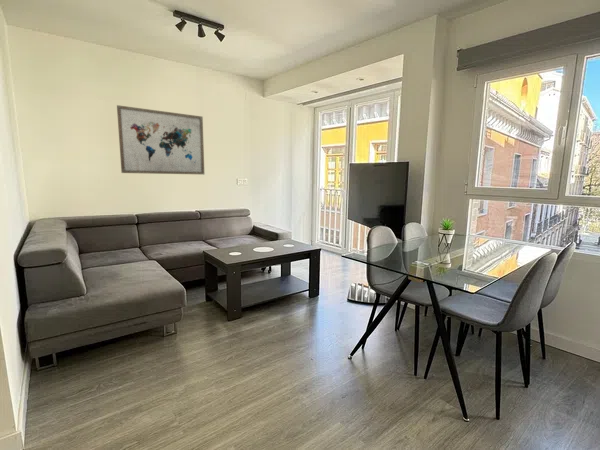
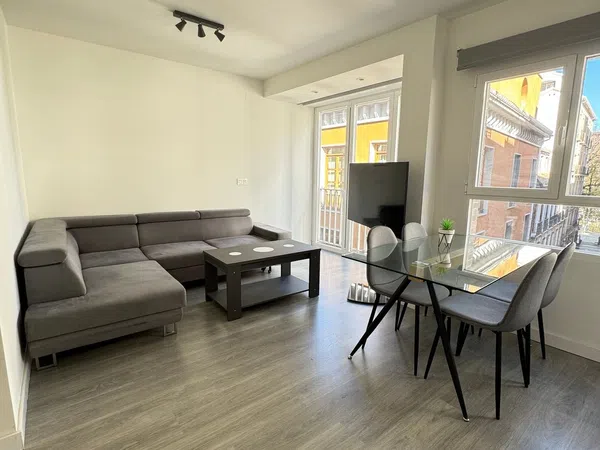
- wall art (164, 143)
